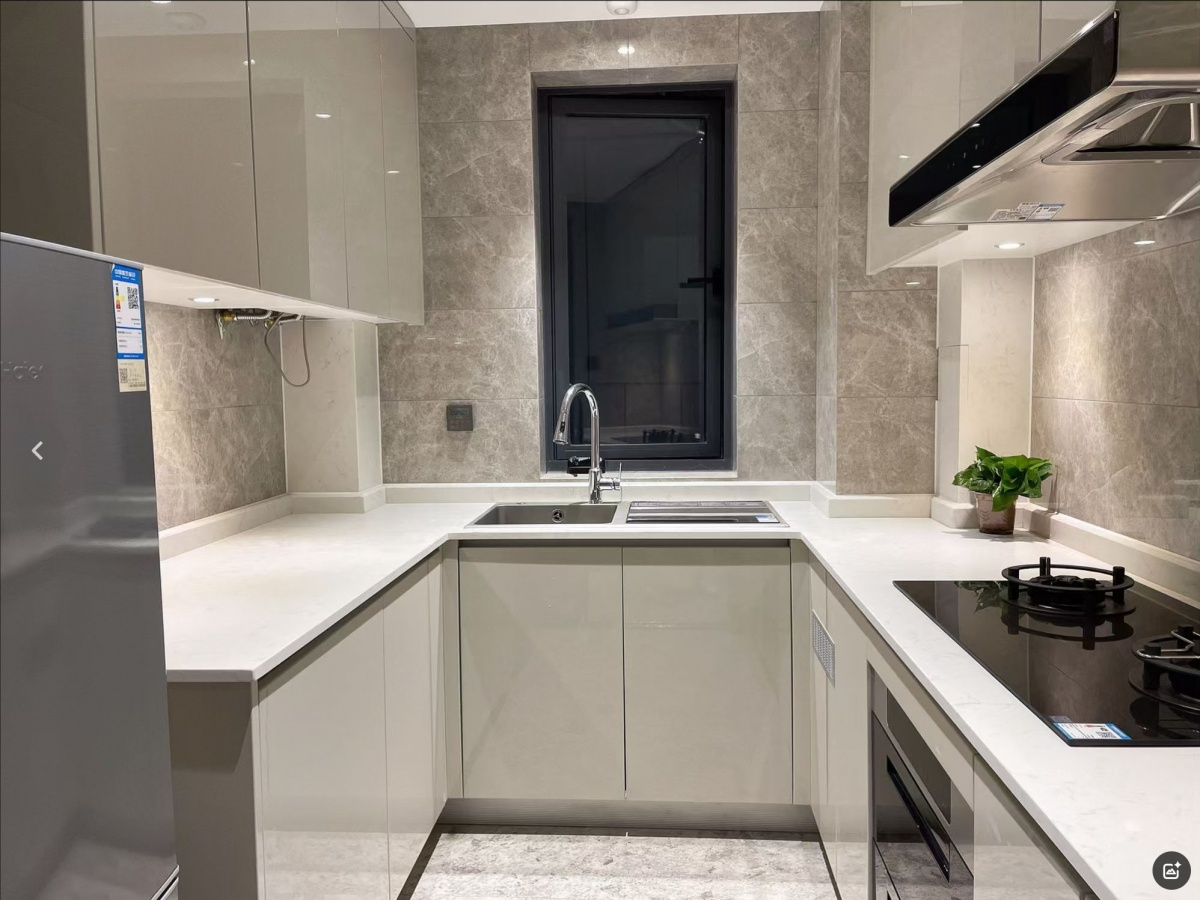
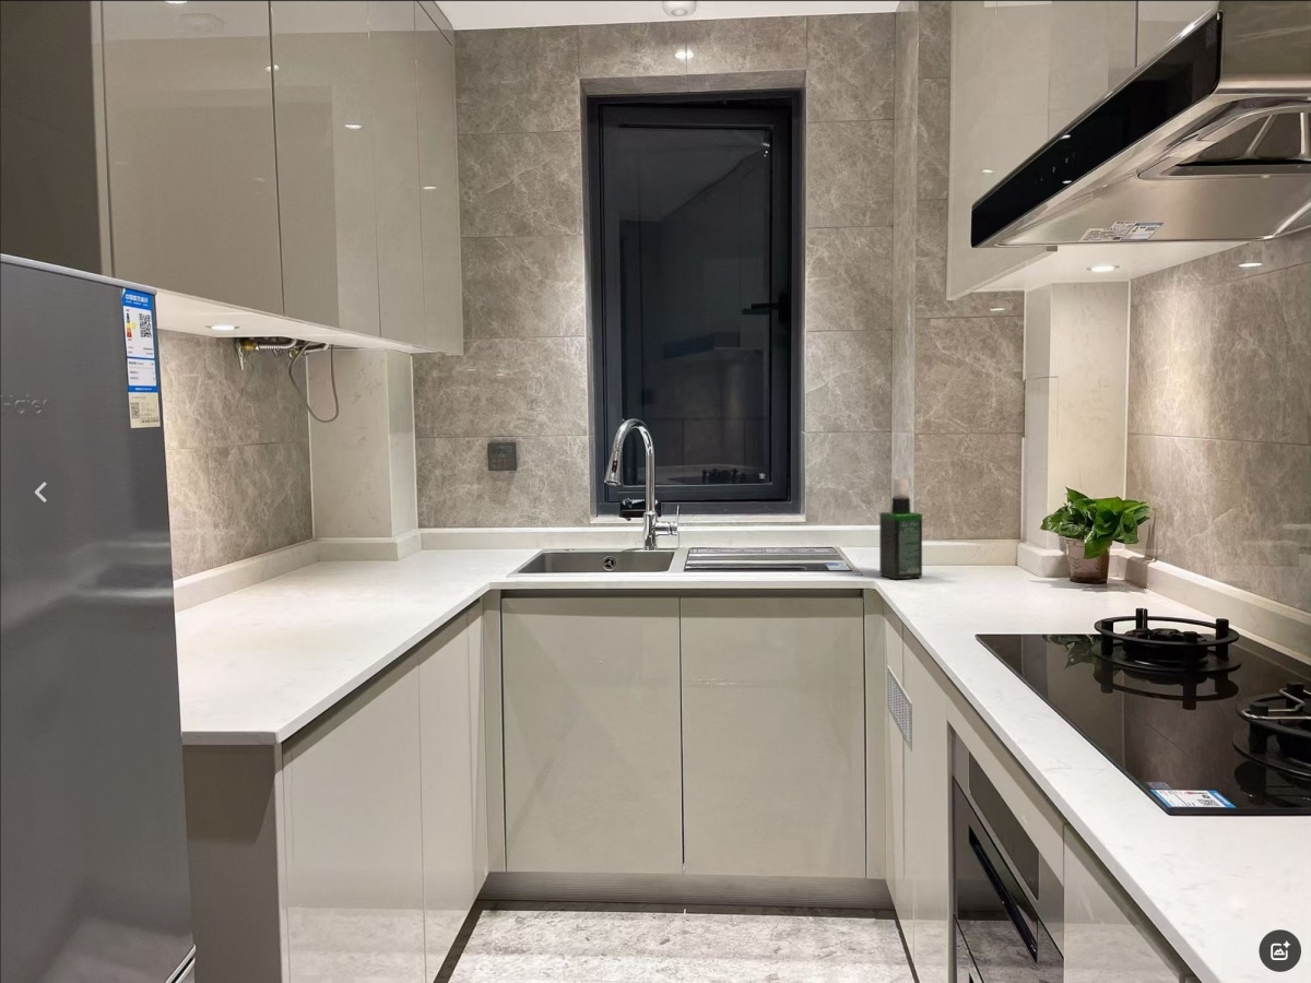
+ spray bottle (900, 528)
